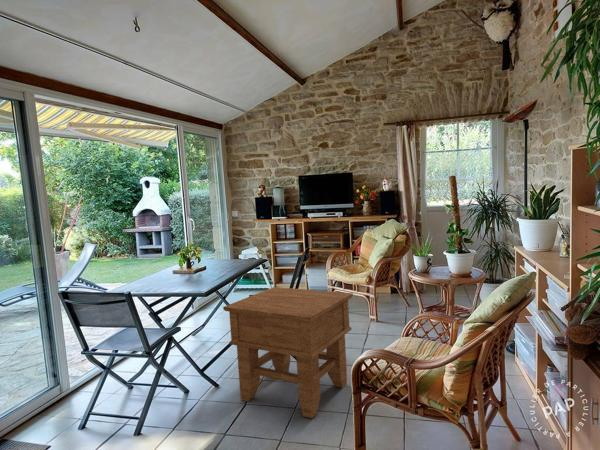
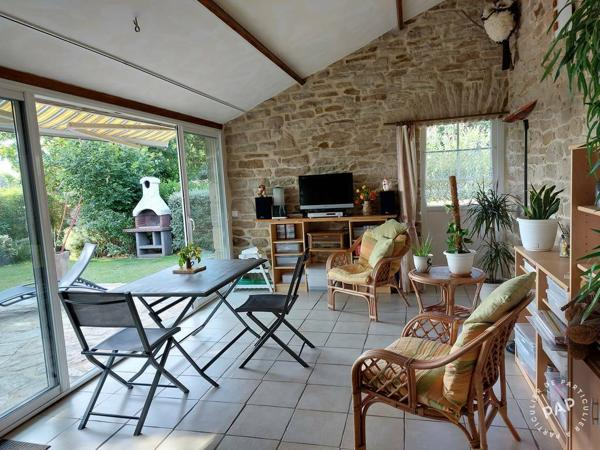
- side table (292, 346)
